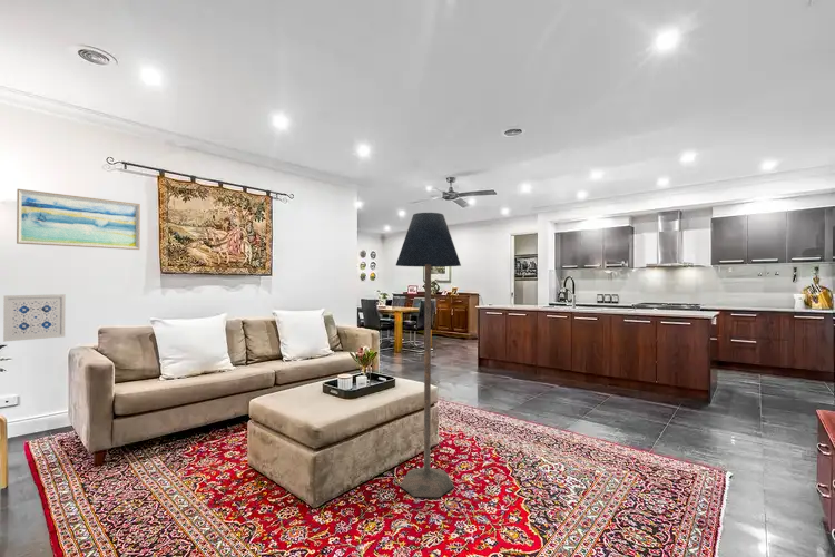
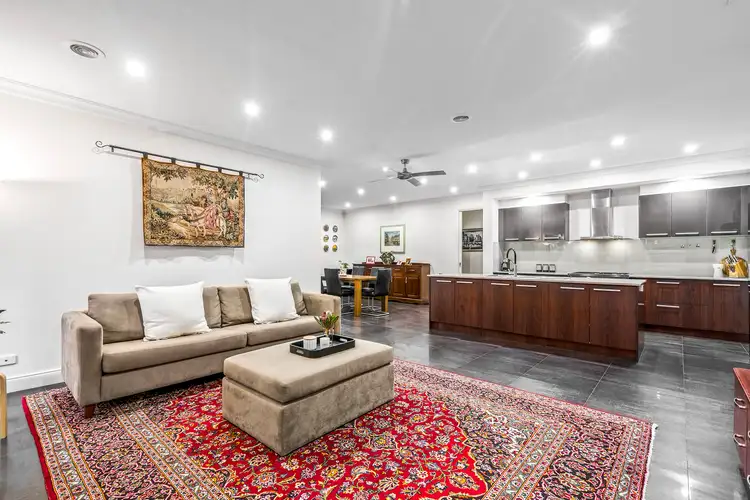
- wall art (35, 316)
- wall art (84, 222)
- floor lamp (426, 349)
